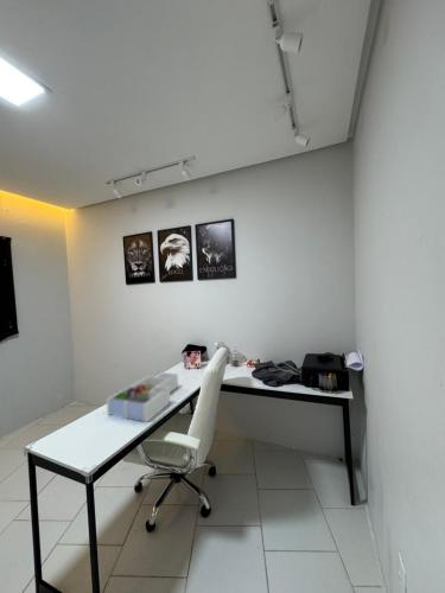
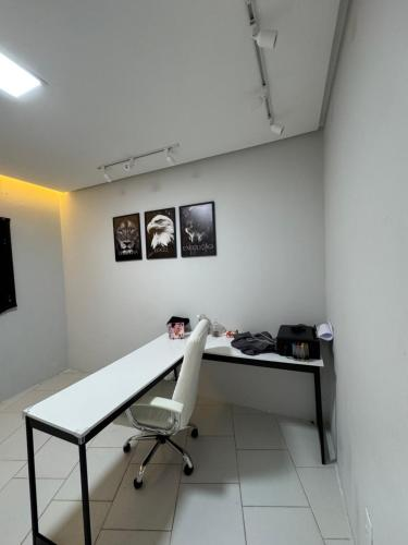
- desk organizer (152, 393)
